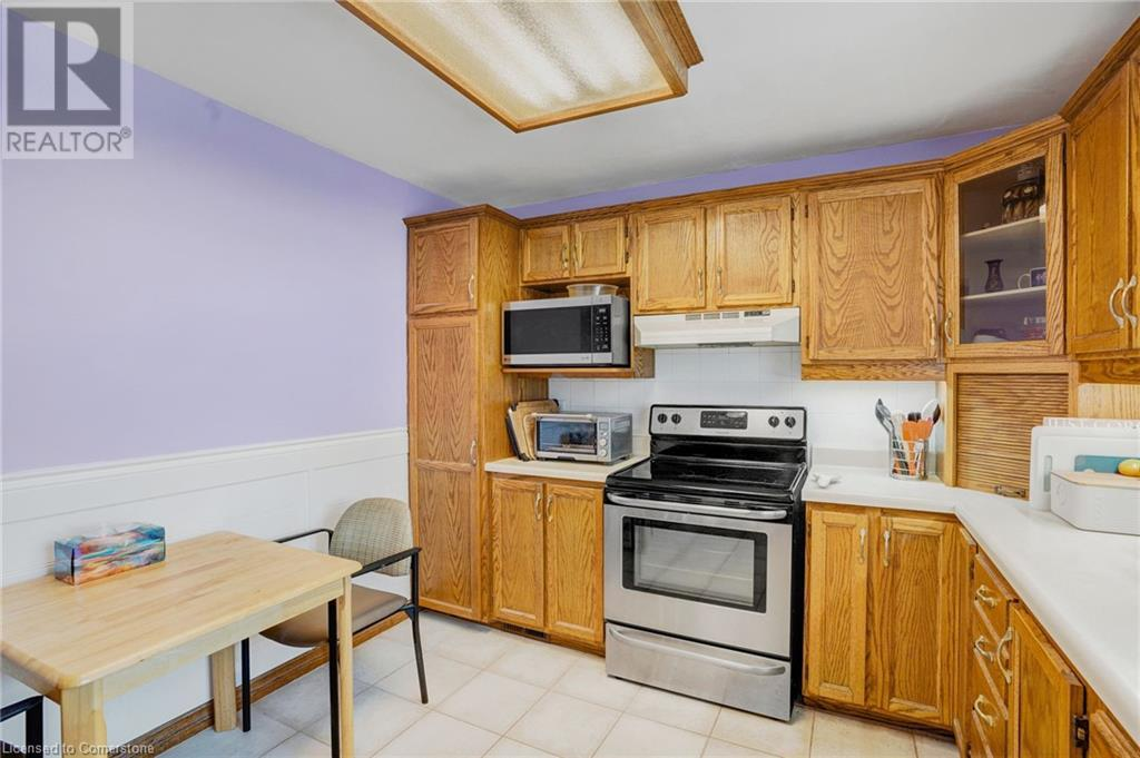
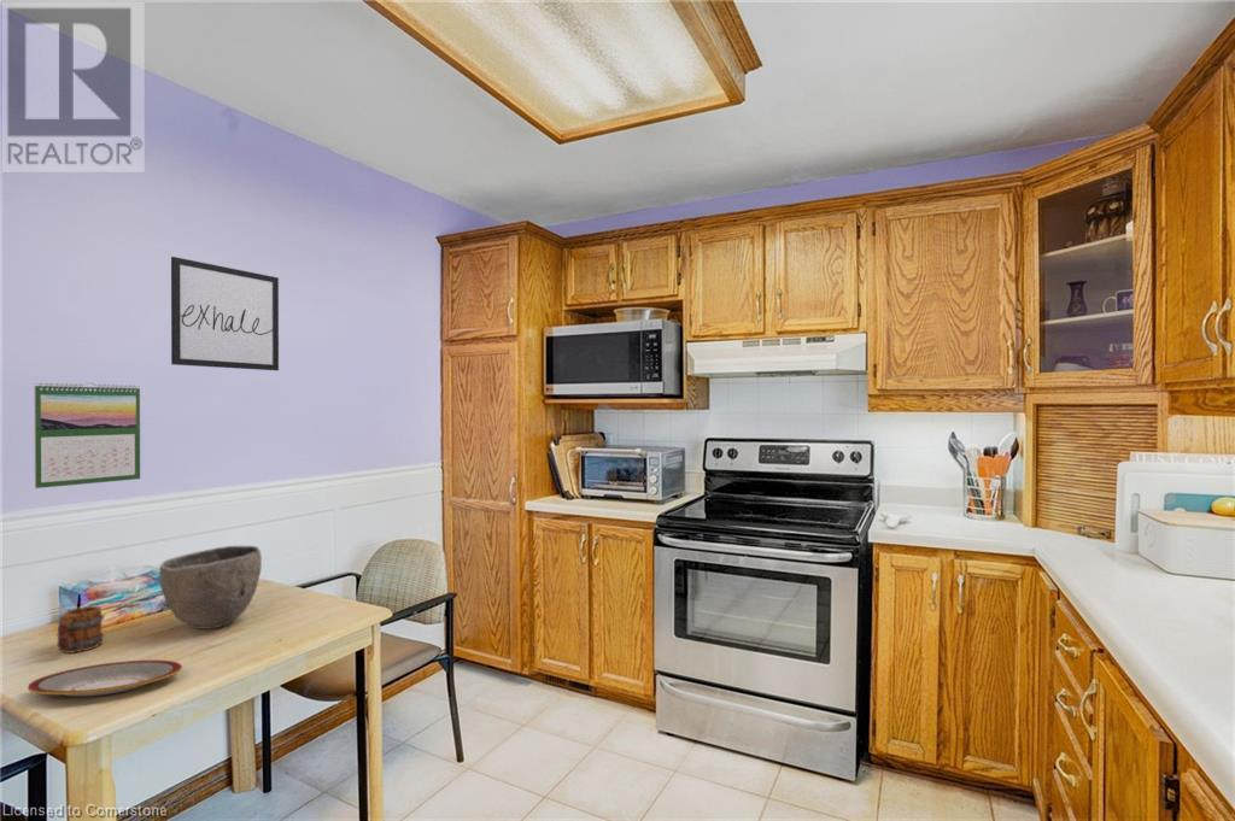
+ plate (107, 680)
+ wall art (228, 317)
+ bowl (211, 590)
+ mug (77, 628)
+ calendar (90, 433)
